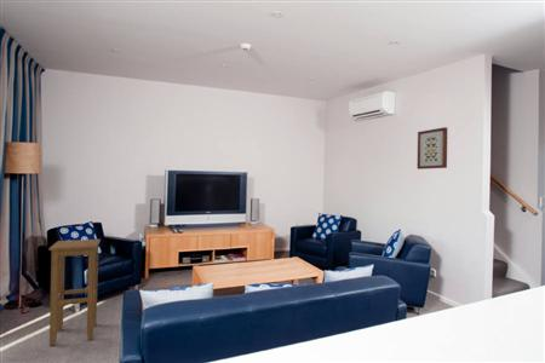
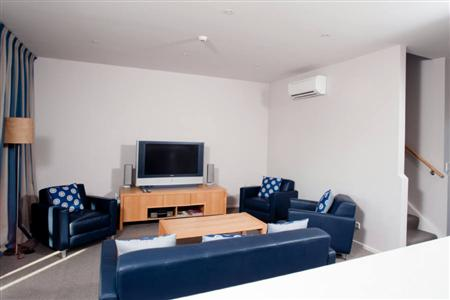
- stool (75, 289)
- wall art (431, 149)
